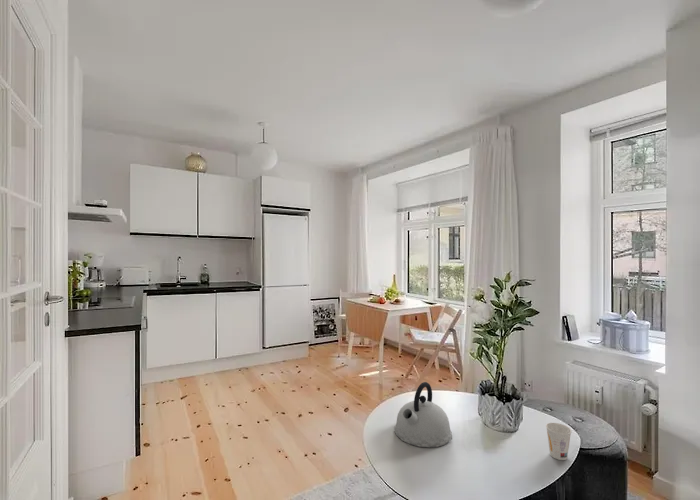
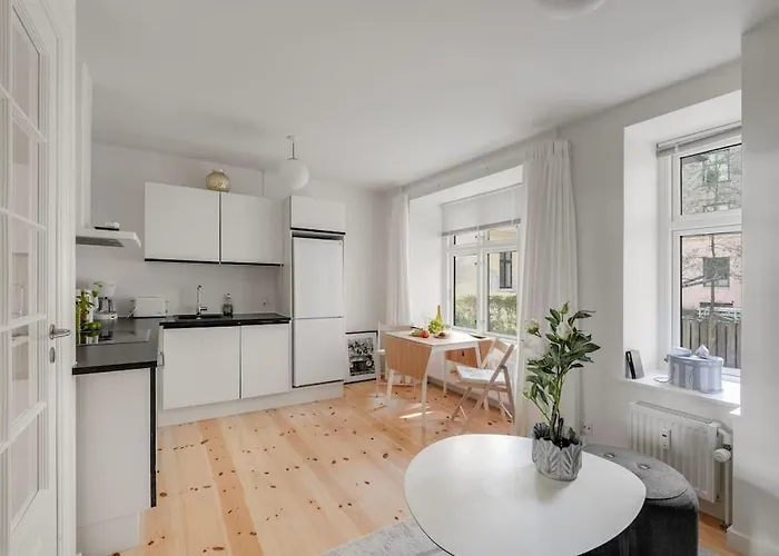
- cup (558, 441)
- kettle (421, 408)
